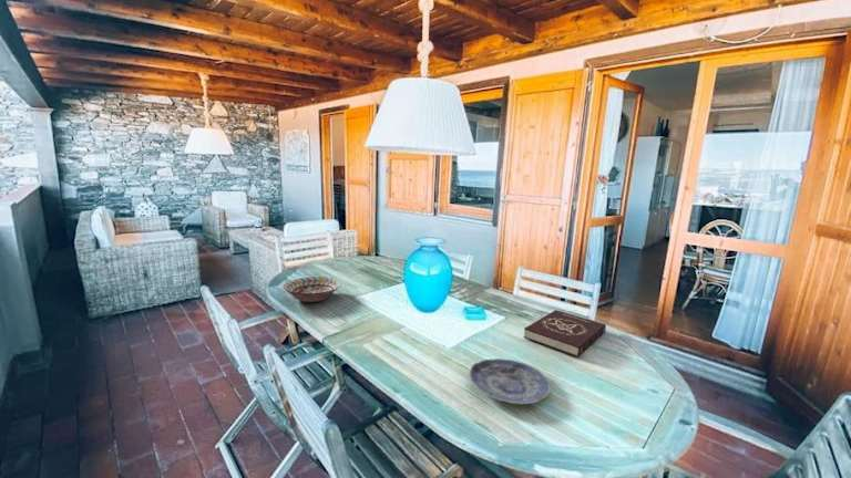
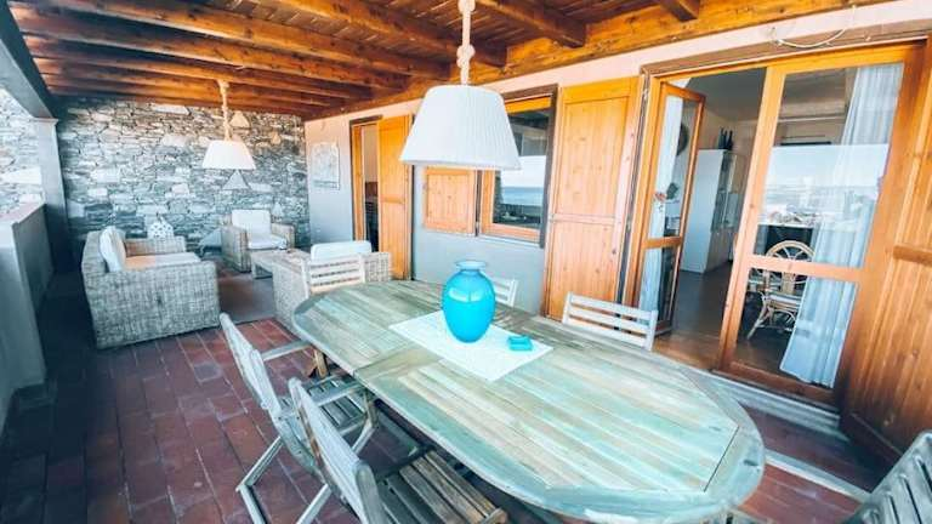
- plate (507, 381)
- decorative bowl (312, 291)
- book (566, 330)
